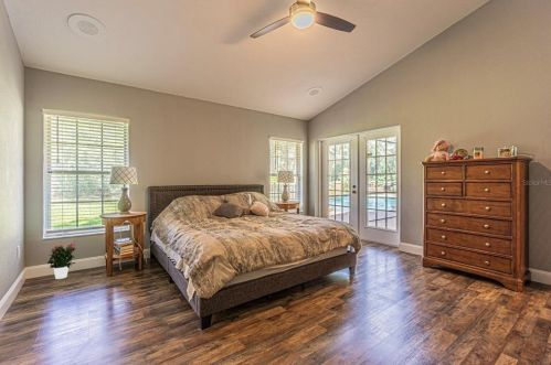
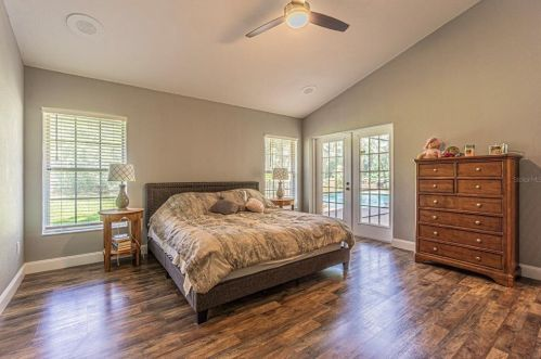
- potted flower (62, 260)
